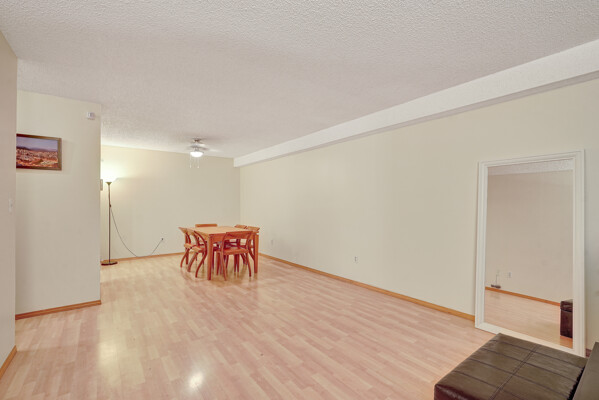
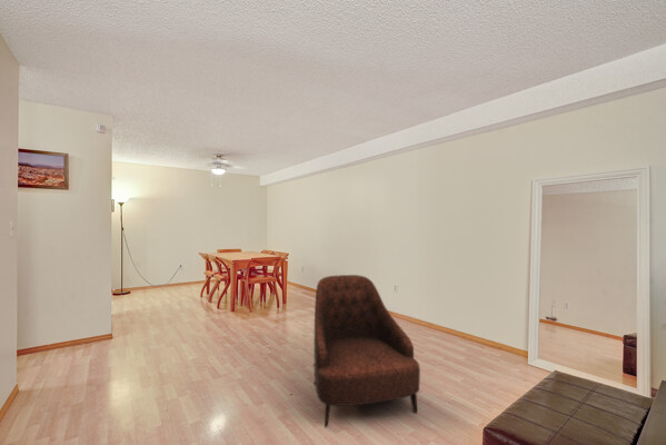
+ armchair (357, 338)
